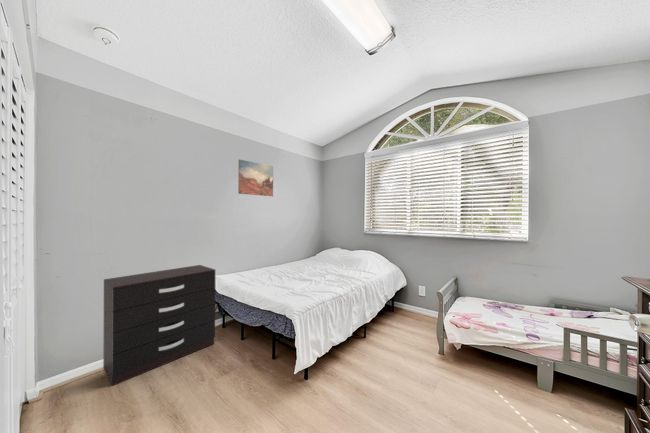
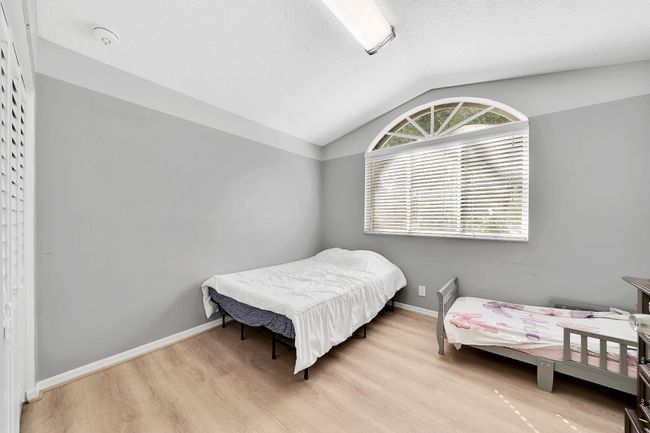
- dresser (164, 315)
- wall art (256, 179)
